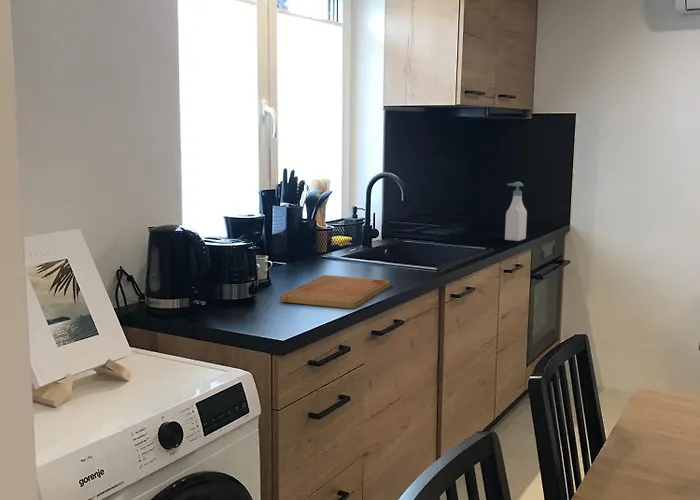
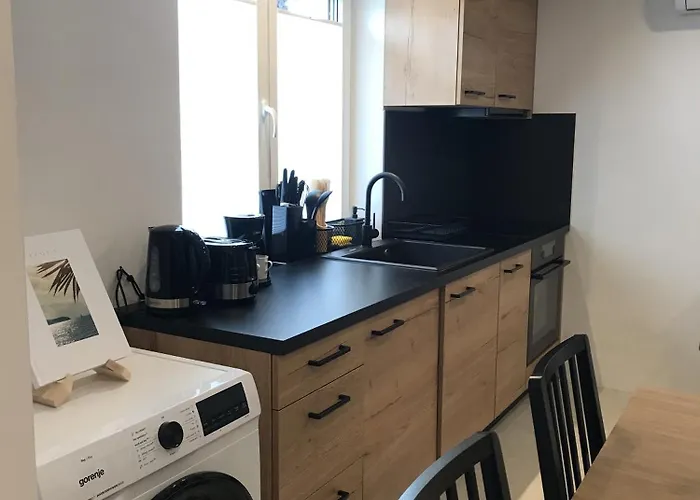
- cutting board (337, 290)
- soap bottle (514, 210)
